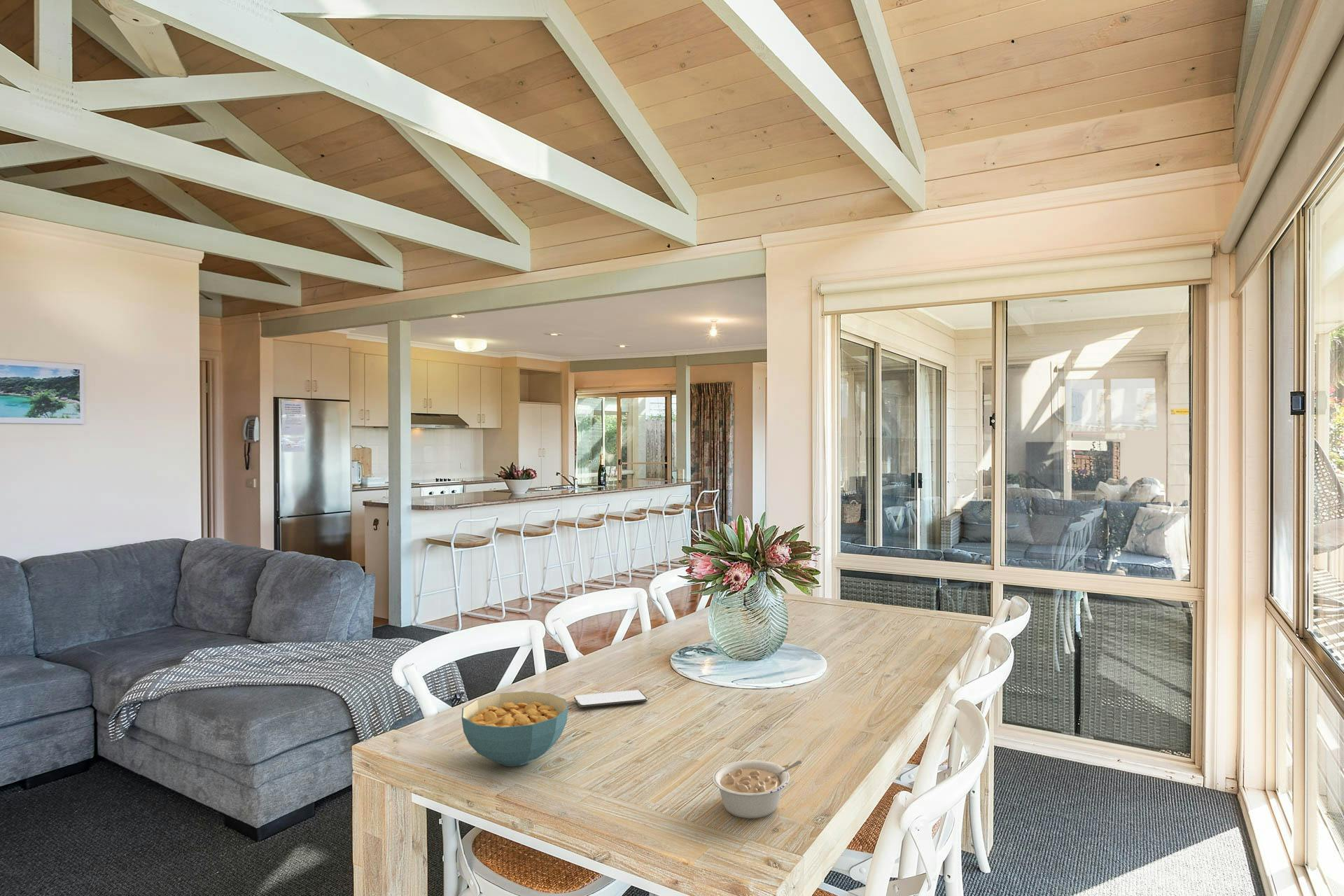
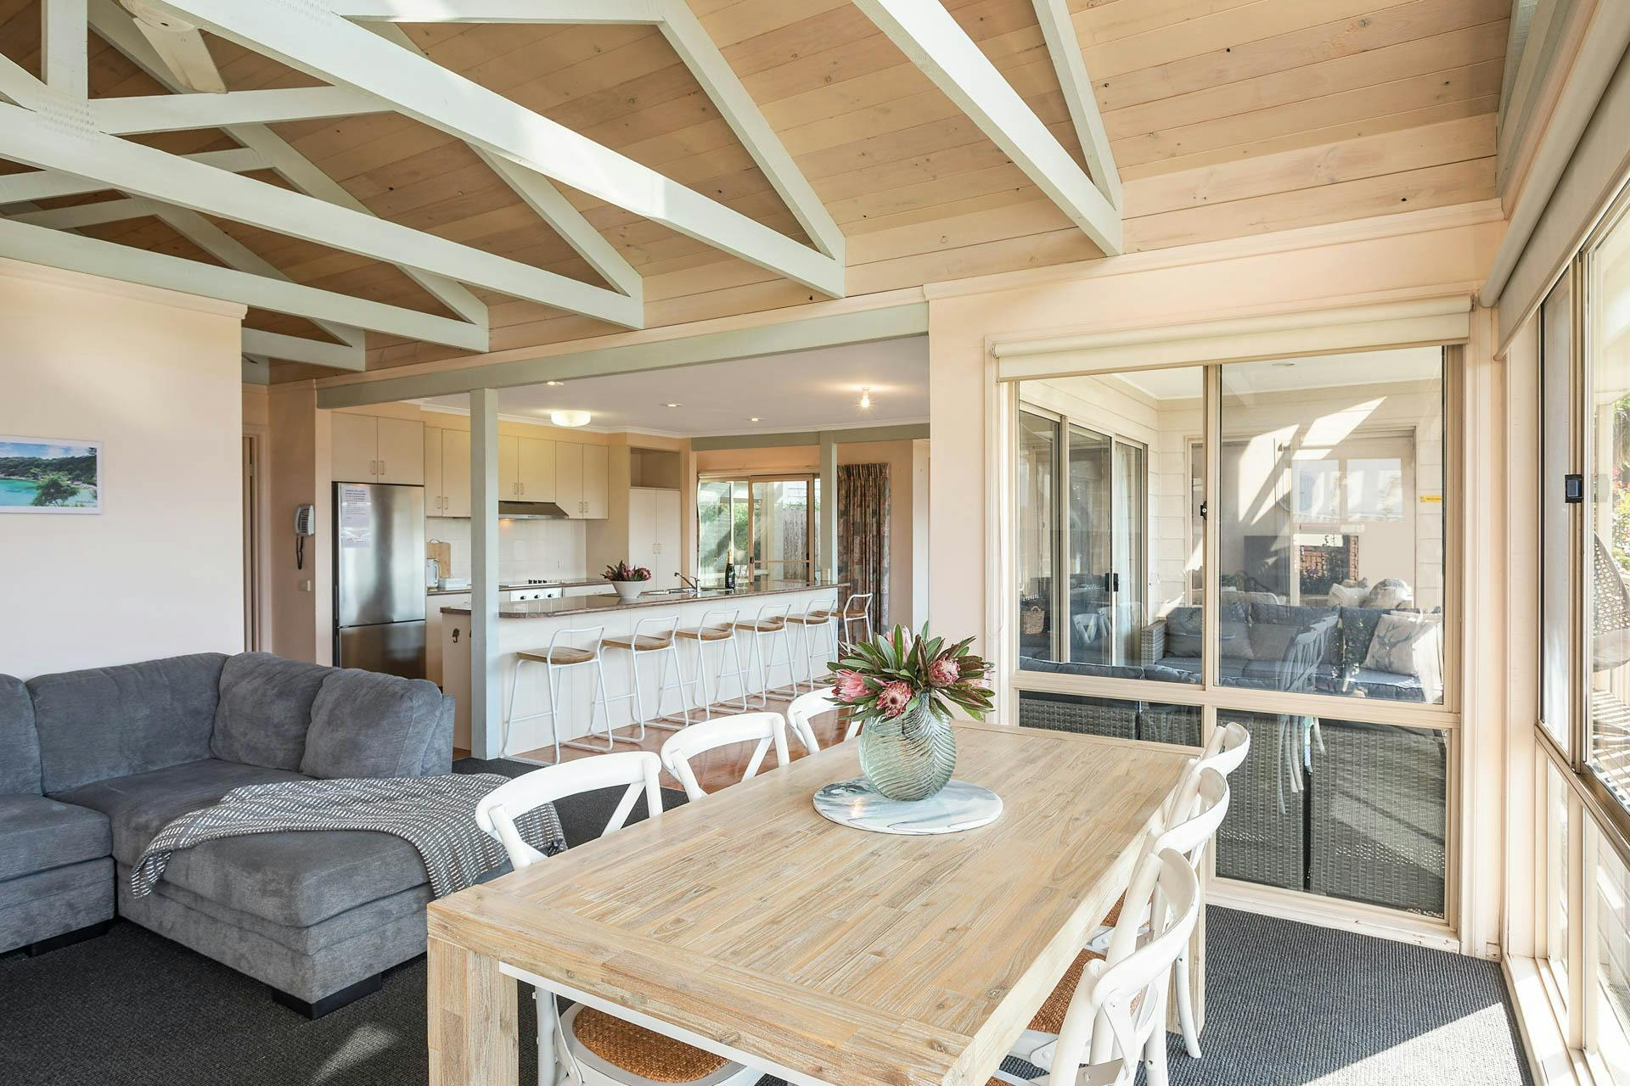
- legume (752, 786)
- smartphone (610, 699)
- cereal bowl (515, 734)
